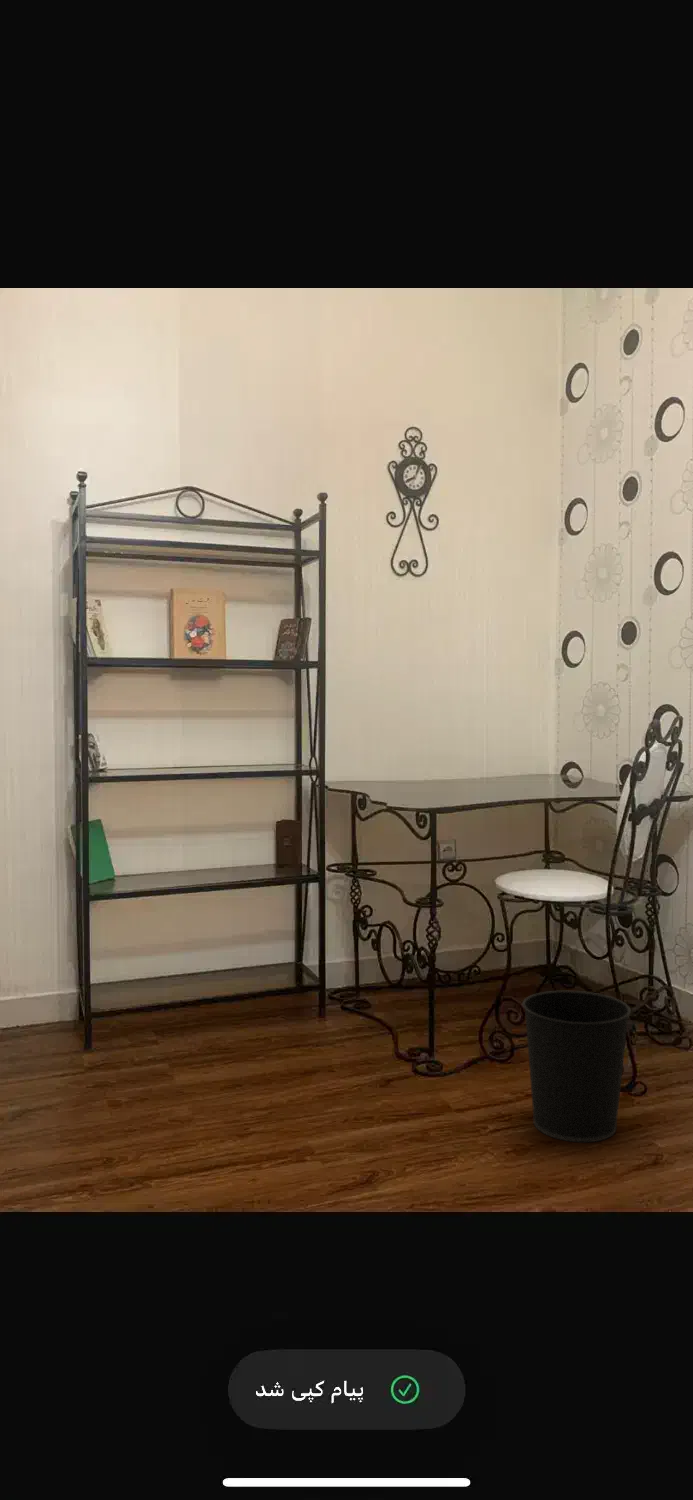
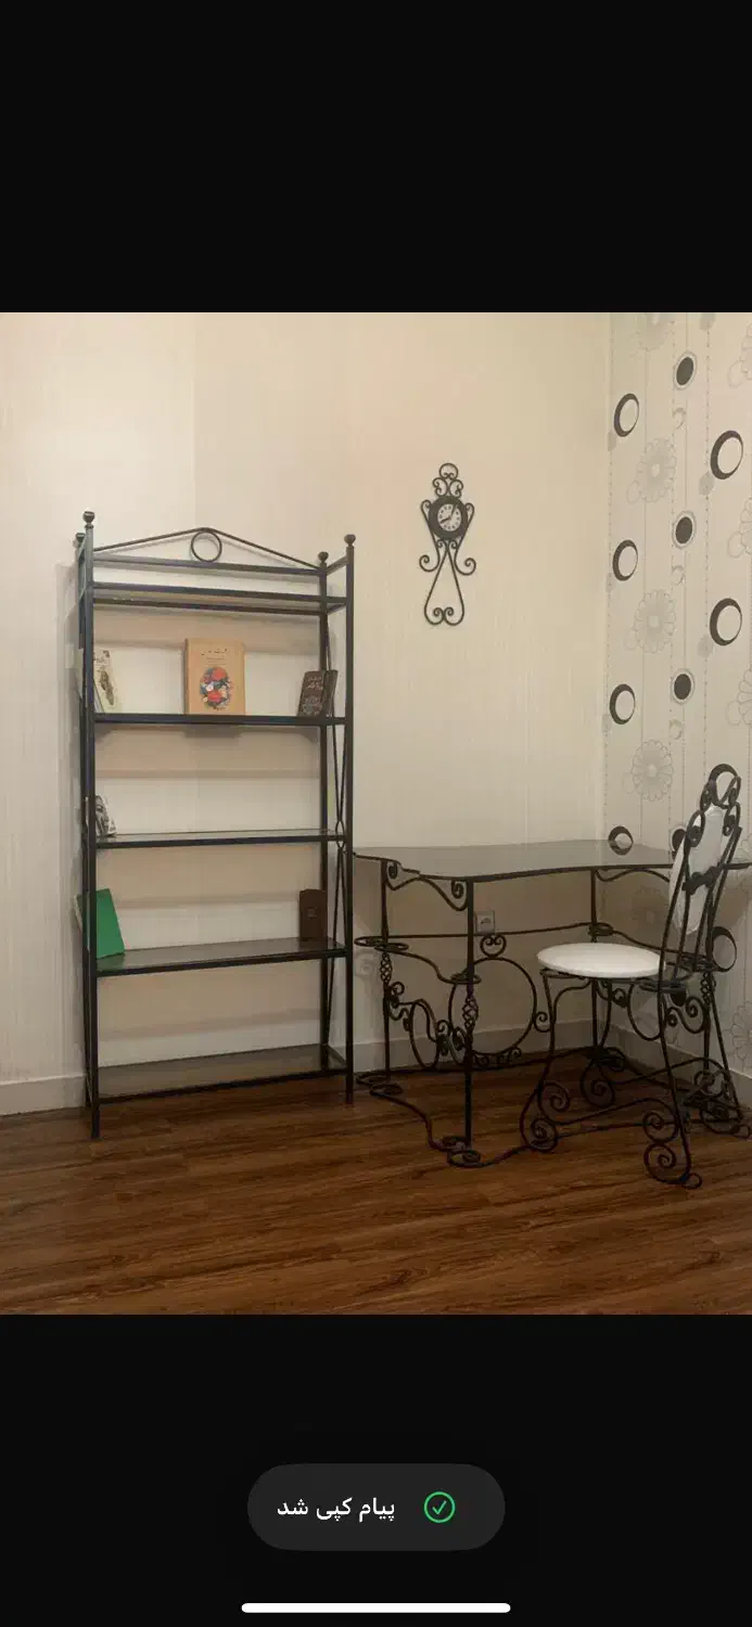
- wastebasket (575, 1065)
